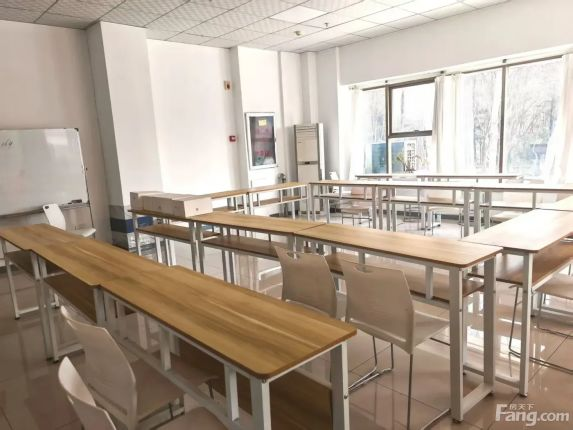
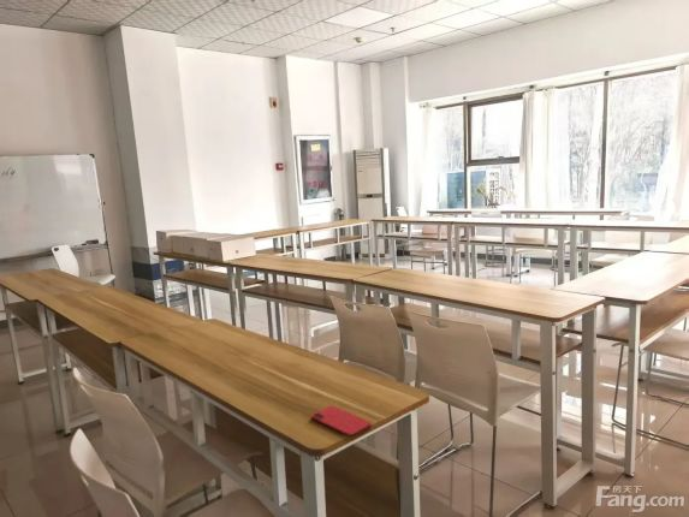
+ smartphone (340, 420)
